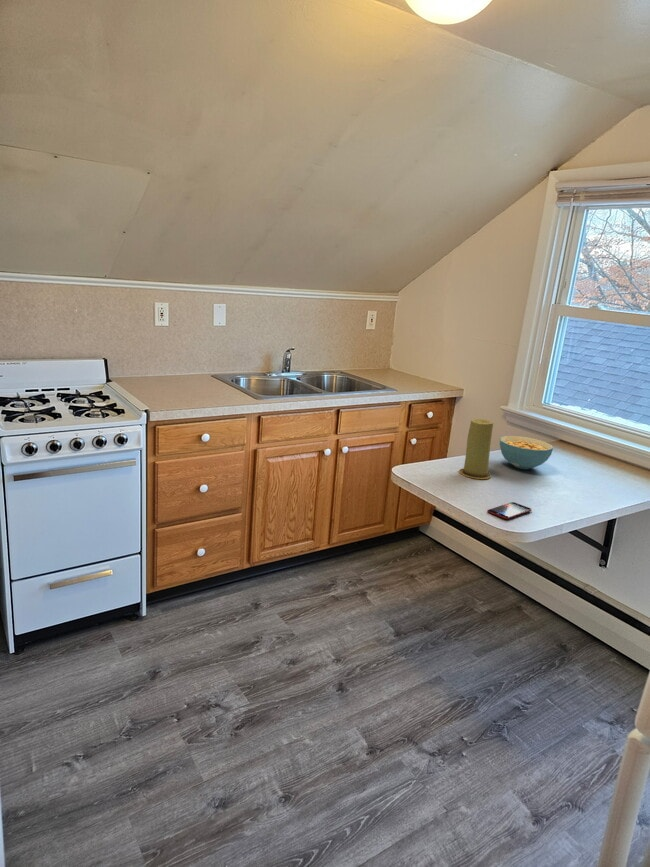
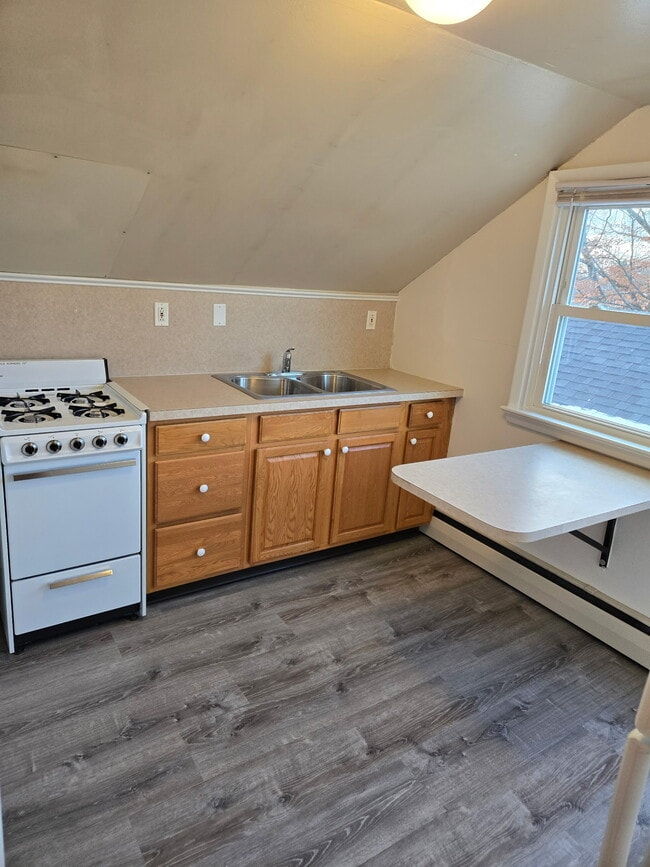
- cereal bowl (523, 454)
- smartphone (509, 510)
- candle (478, 447)
